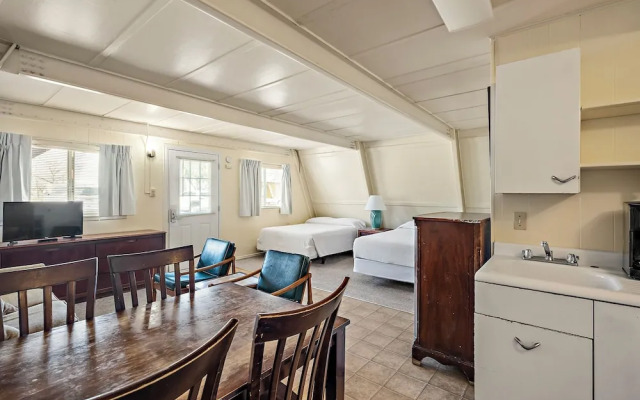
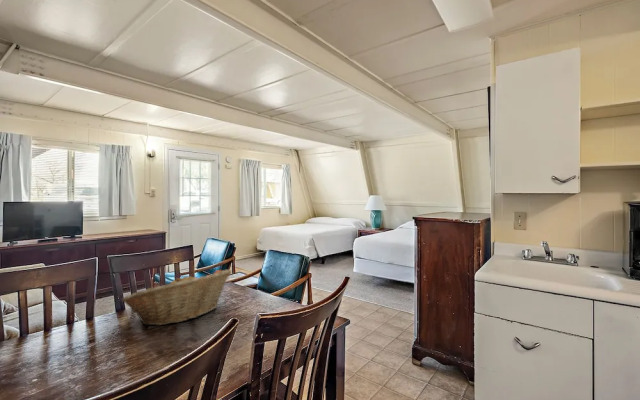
+ fruit basket (182, 292)
